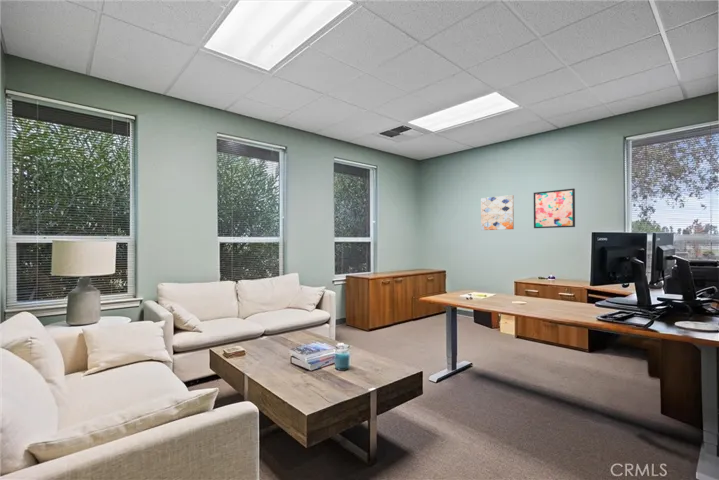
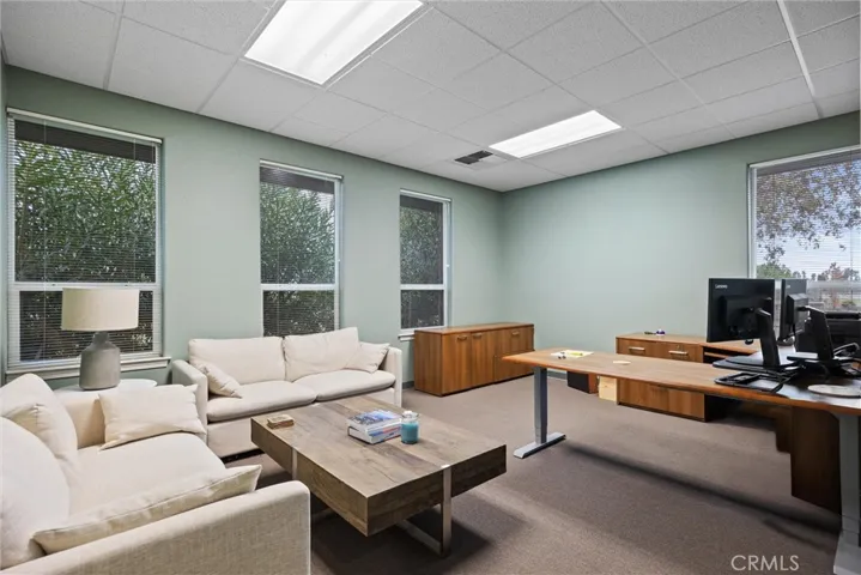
- wall art (553, 209)
- wall art (496, 213)
